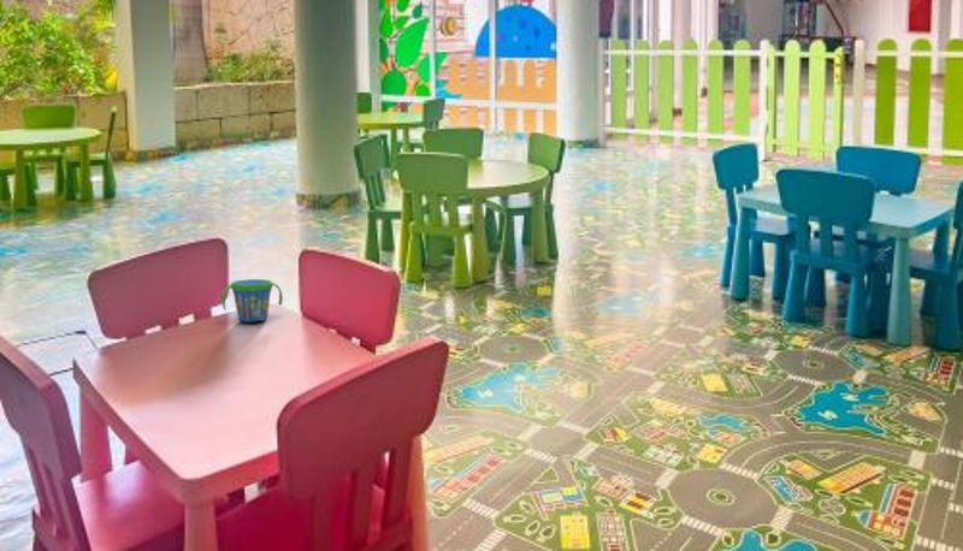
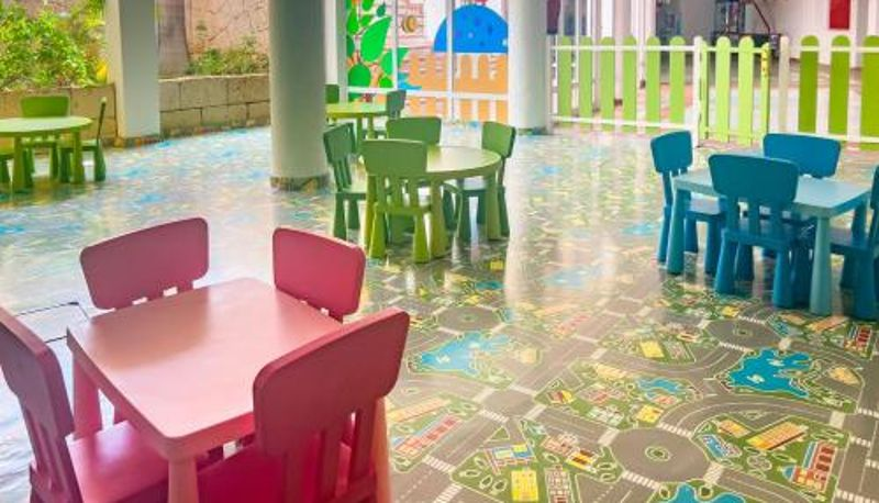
- snack cup (252, 301)
